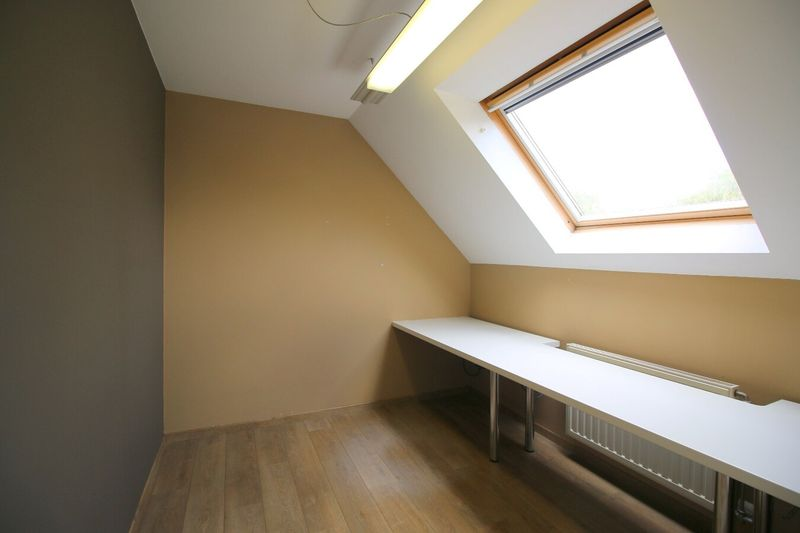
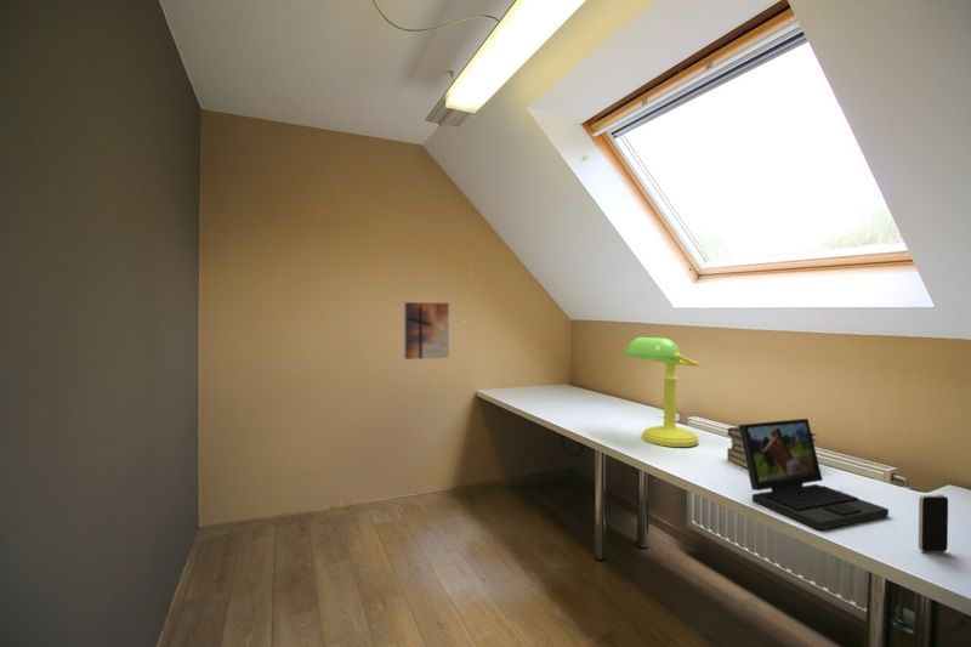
+ desk lamp (664, 388)
+ laptop (808, 466)
+ book stack (744, 454)
+ smartphone (932, 522)
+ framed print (426, 330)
